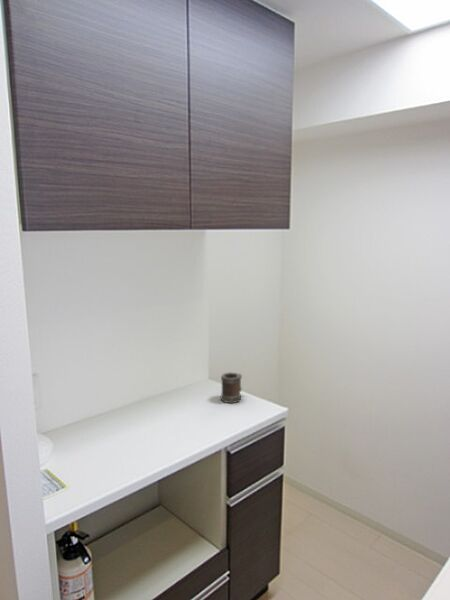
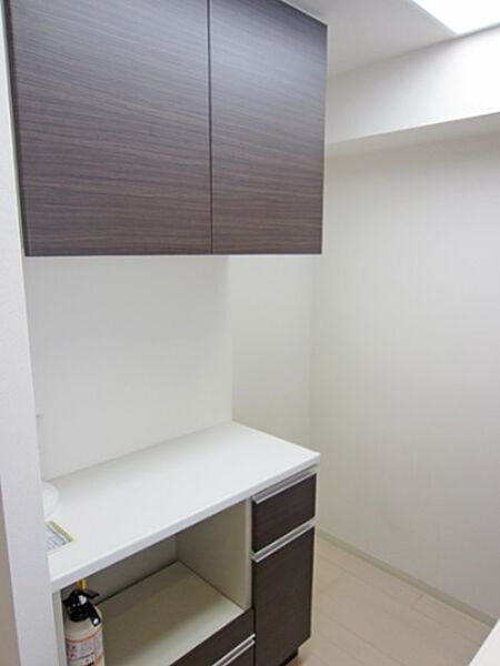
- mug (232, 386)
